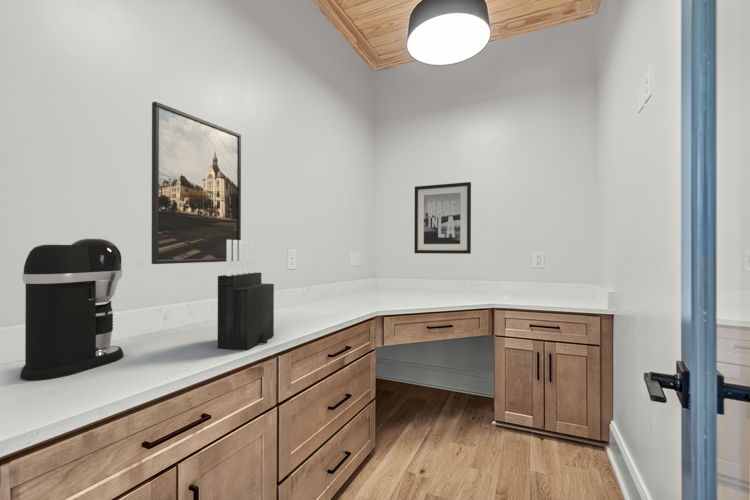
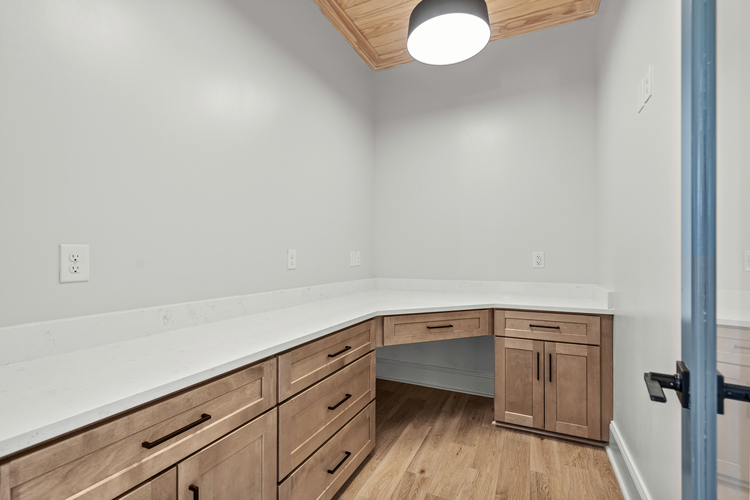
- wall art (441, 219)
- coffee maker (76, 301)
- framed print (201, 191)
- knife block (250, 291)
